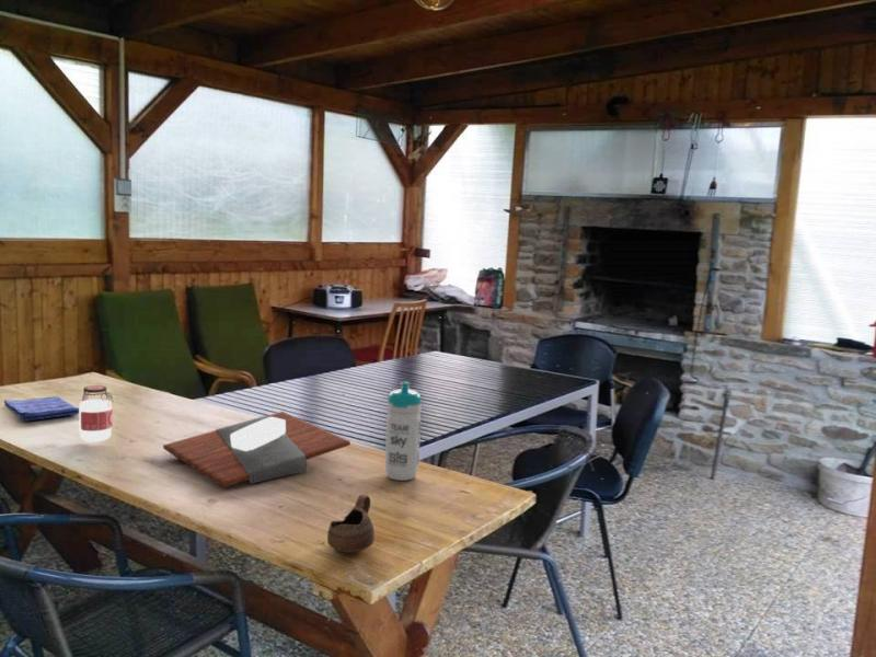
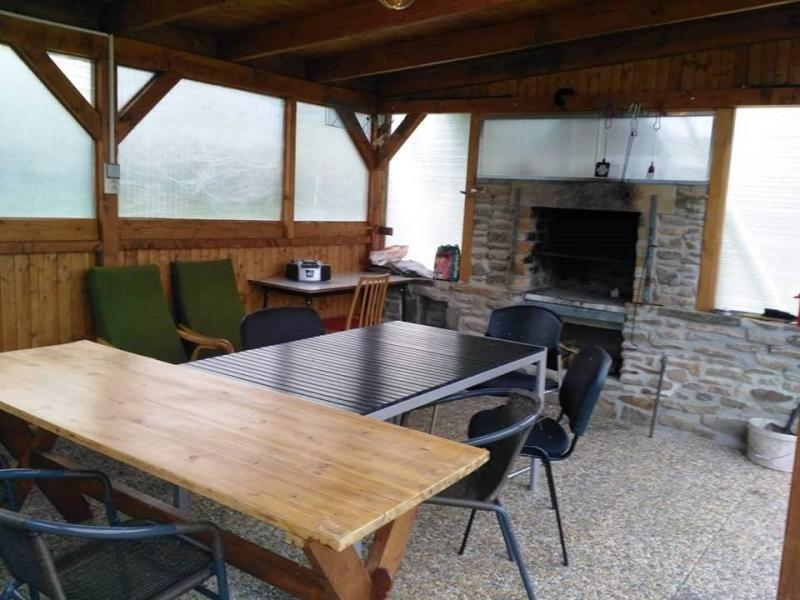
- cup (356, 525)
- jar (95, 414)
- water bottle (403, 429)
- dish towel (42, 405)
- cutting board (256, 440)
